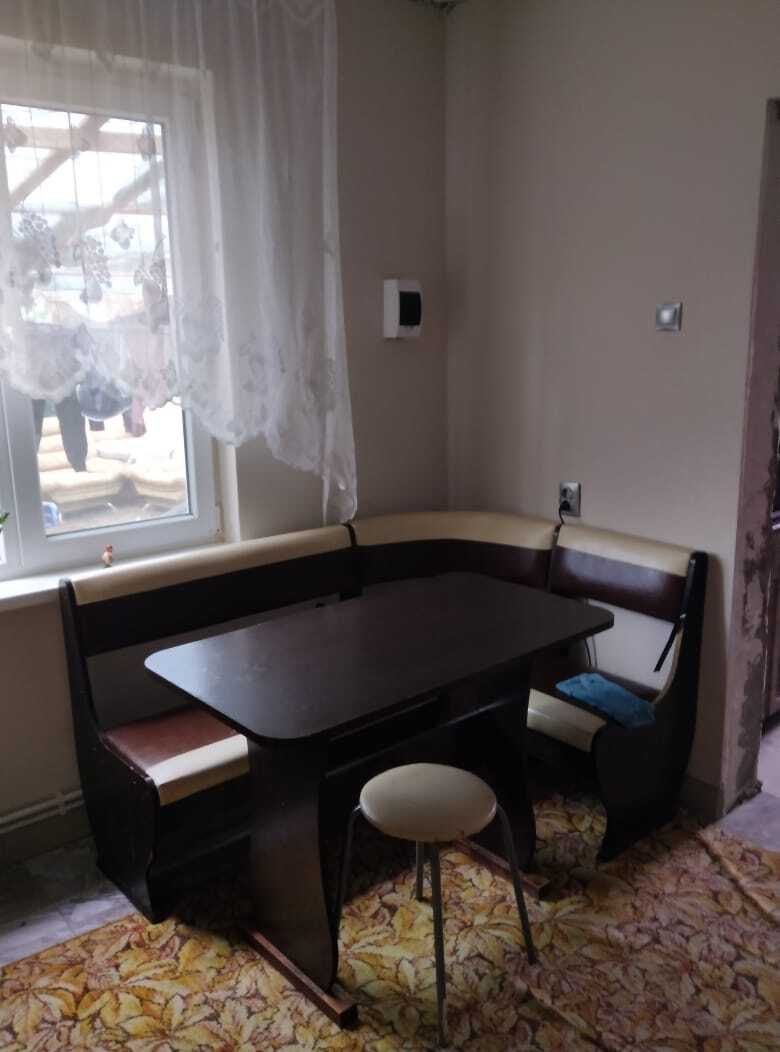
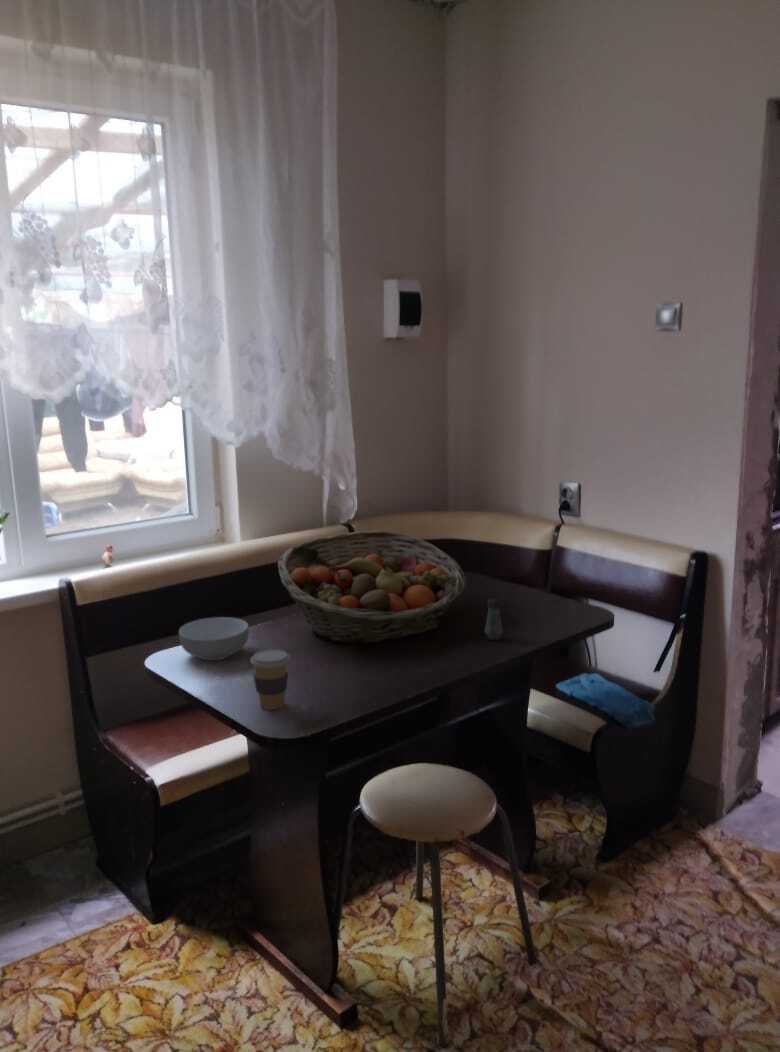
+ cereal bowl (214, 641)
+ salt shaker (493, 618)
+ fruit basket (372, 585)
+ coffee cup (271, 680)
